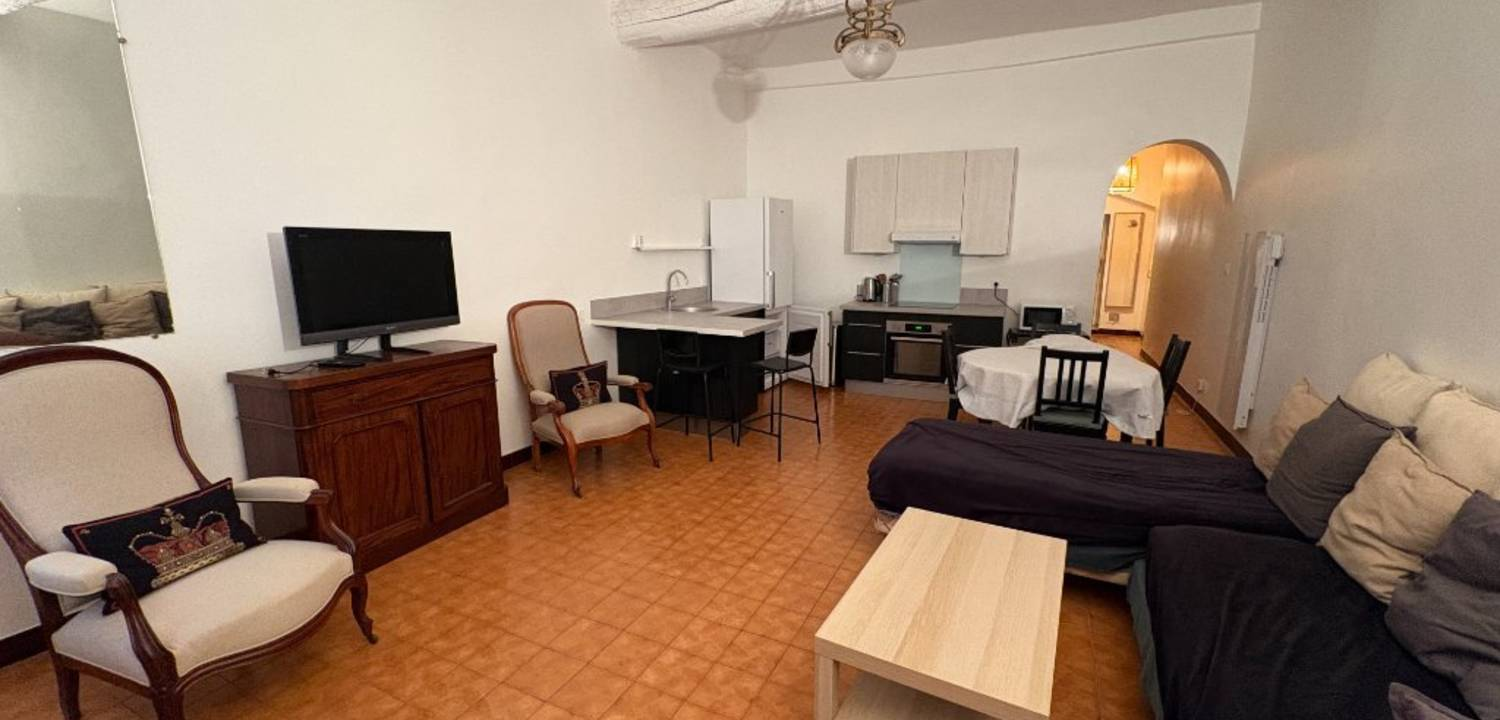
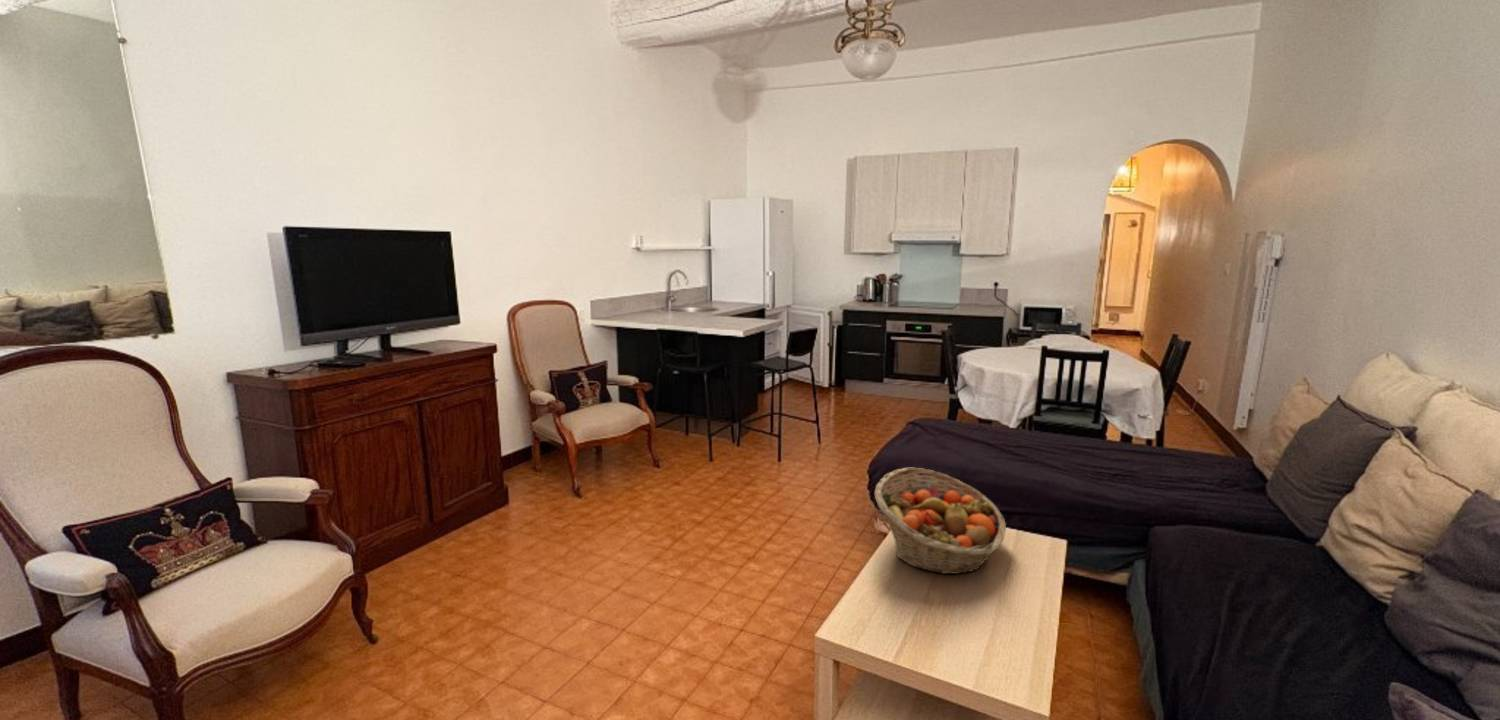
+ fruit basket (938, 517)
